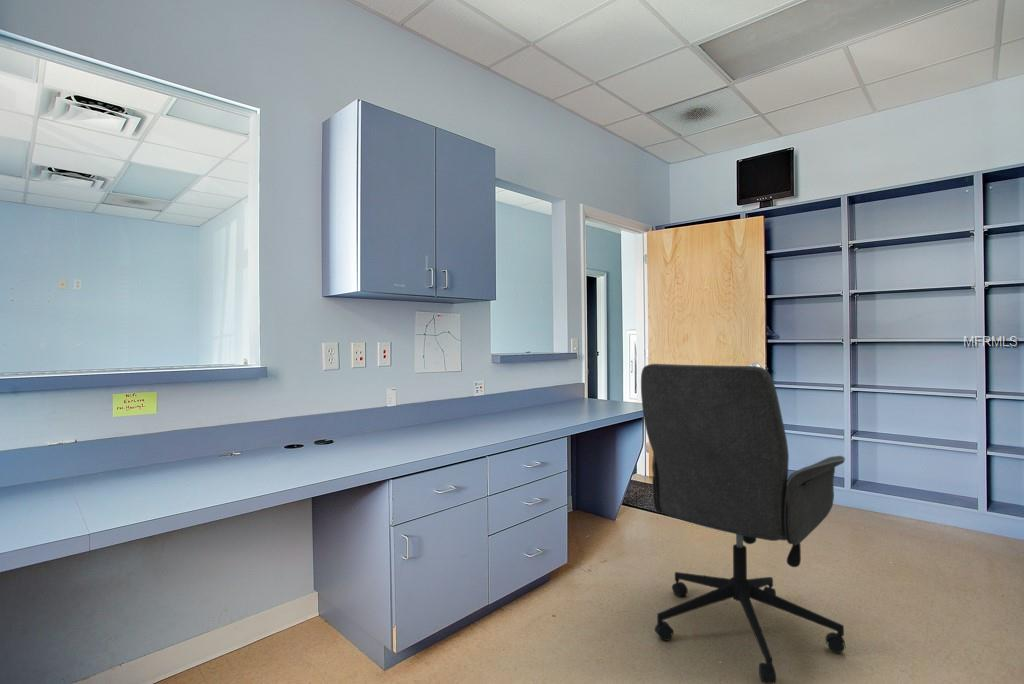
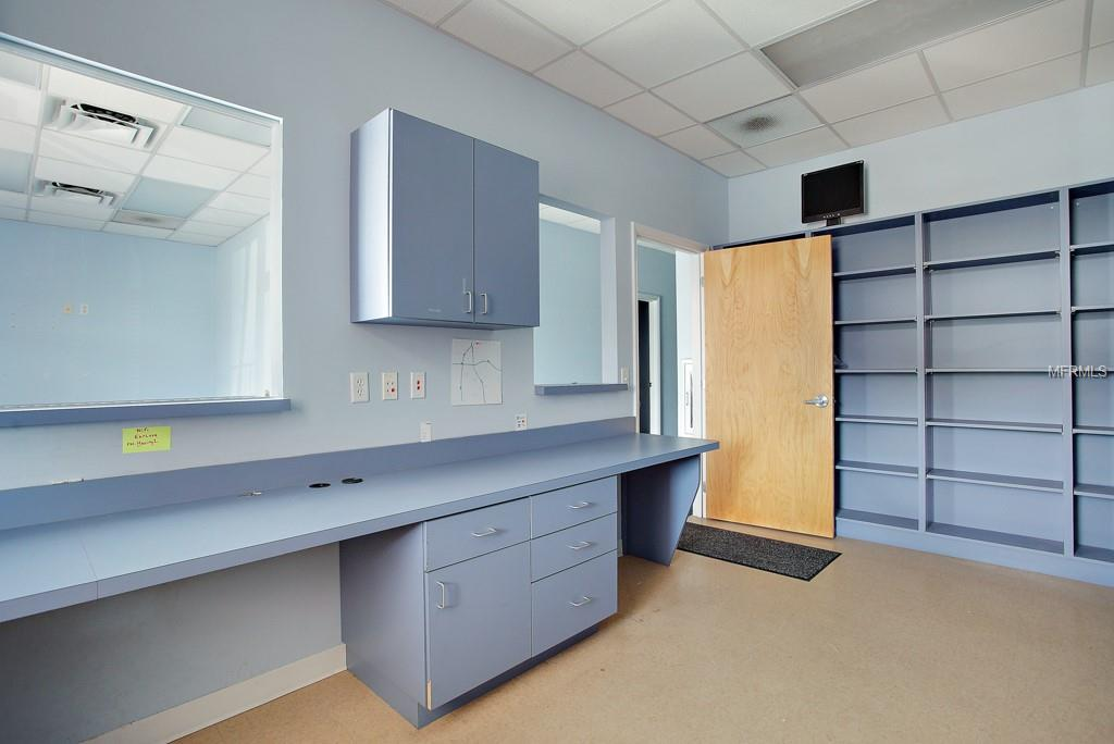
- office chair (737, 496)
